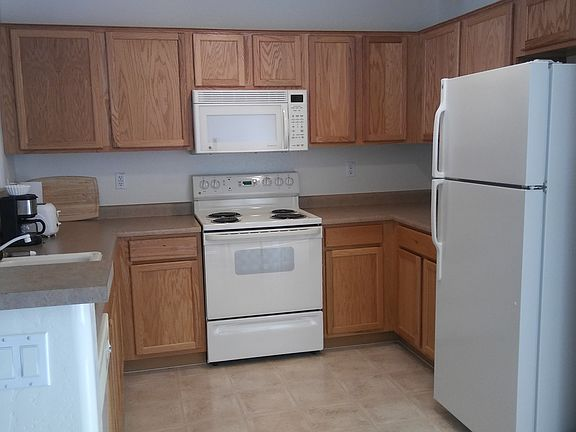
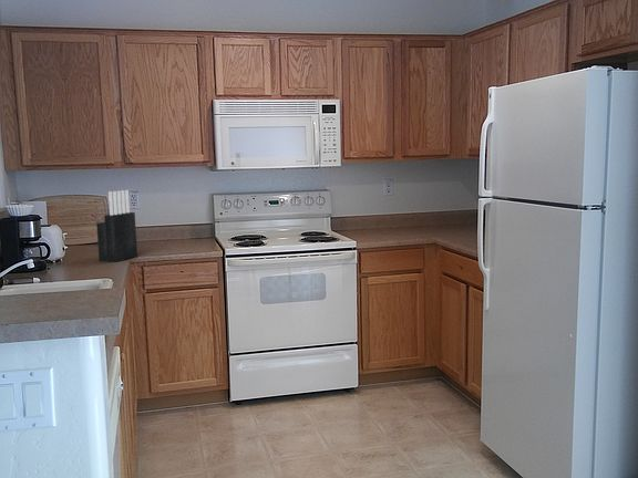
+ knife block (114, 225)
